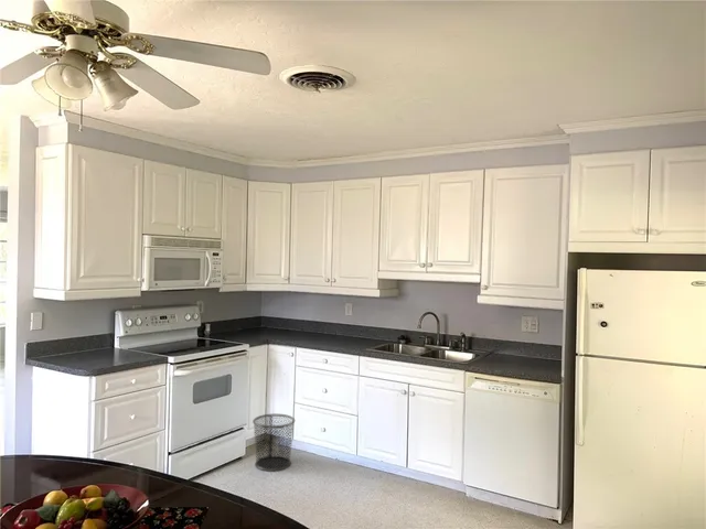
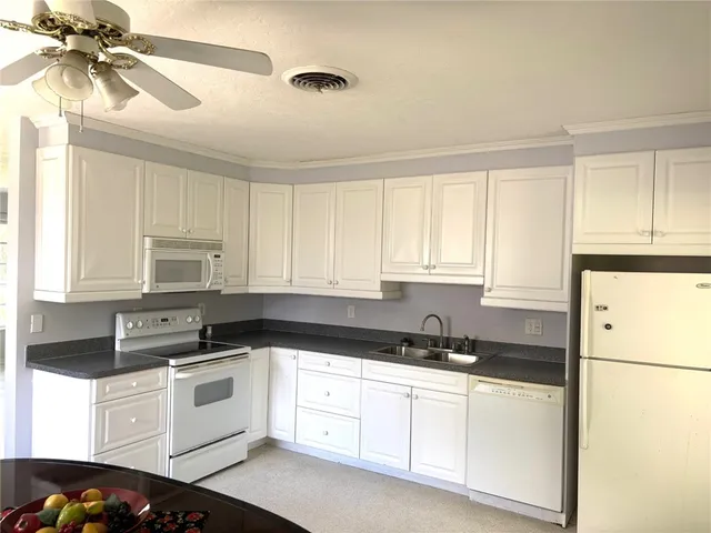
- waste bin (272, 442)
